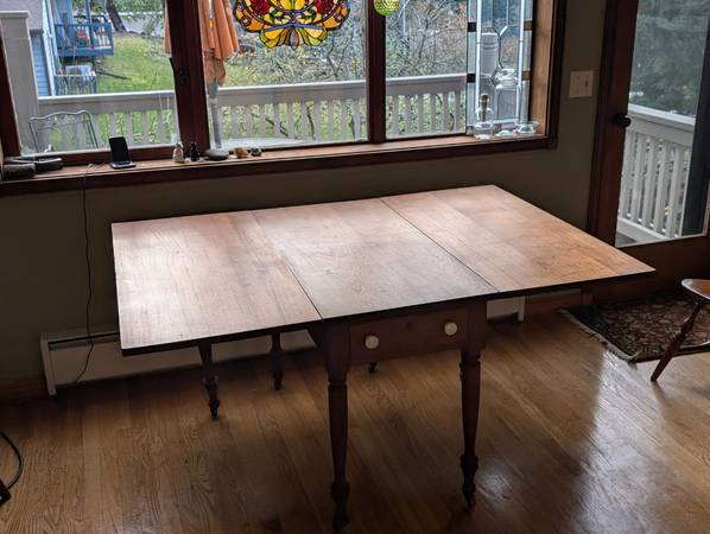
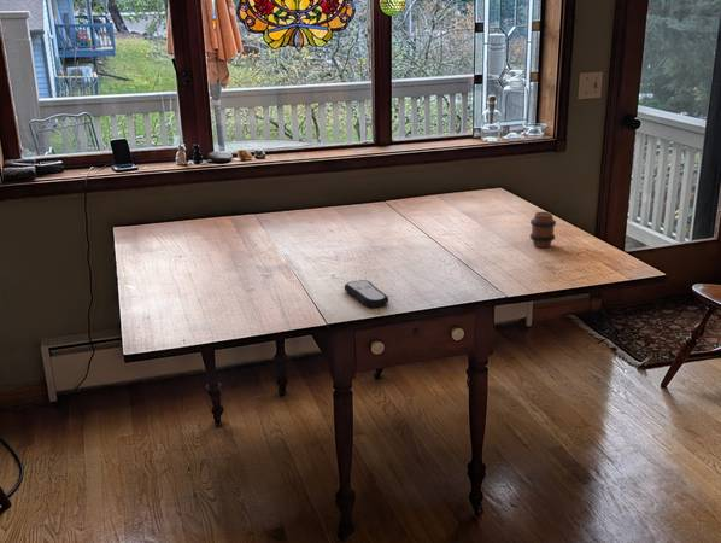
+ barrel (543, 229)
+ remote control (367, 292)
